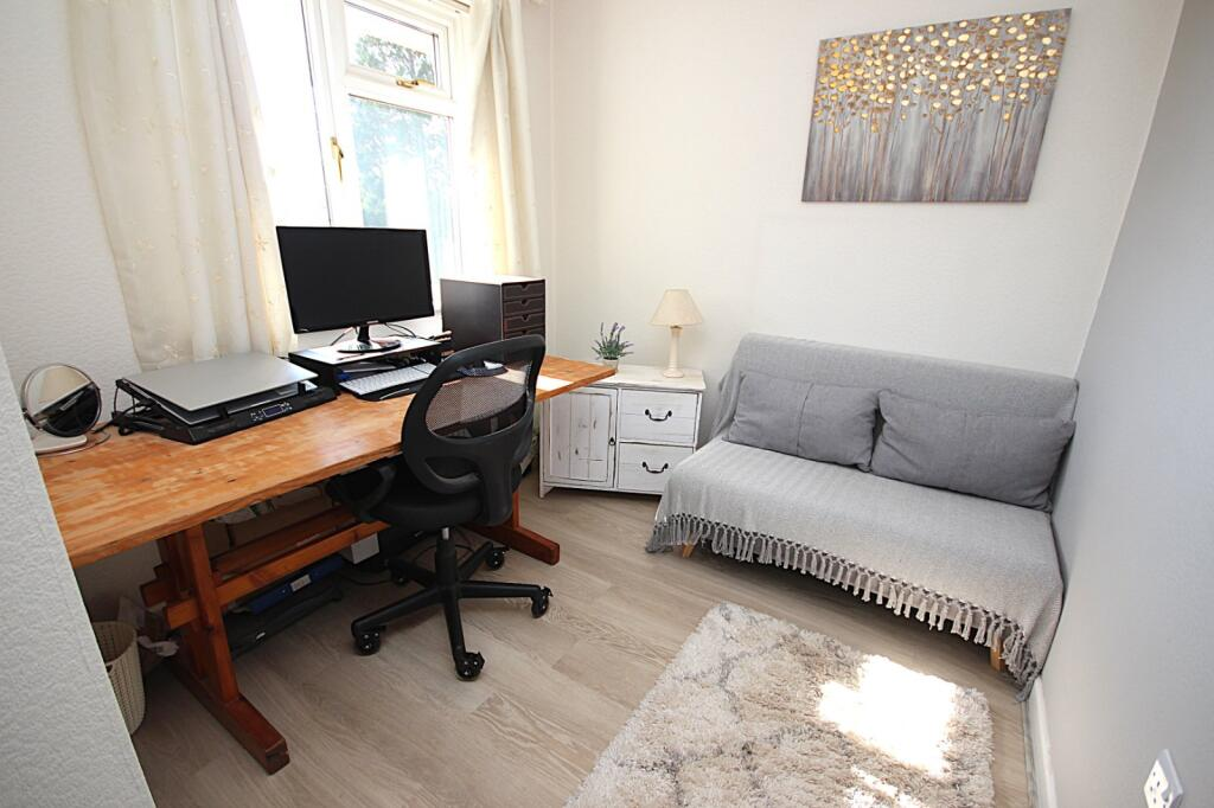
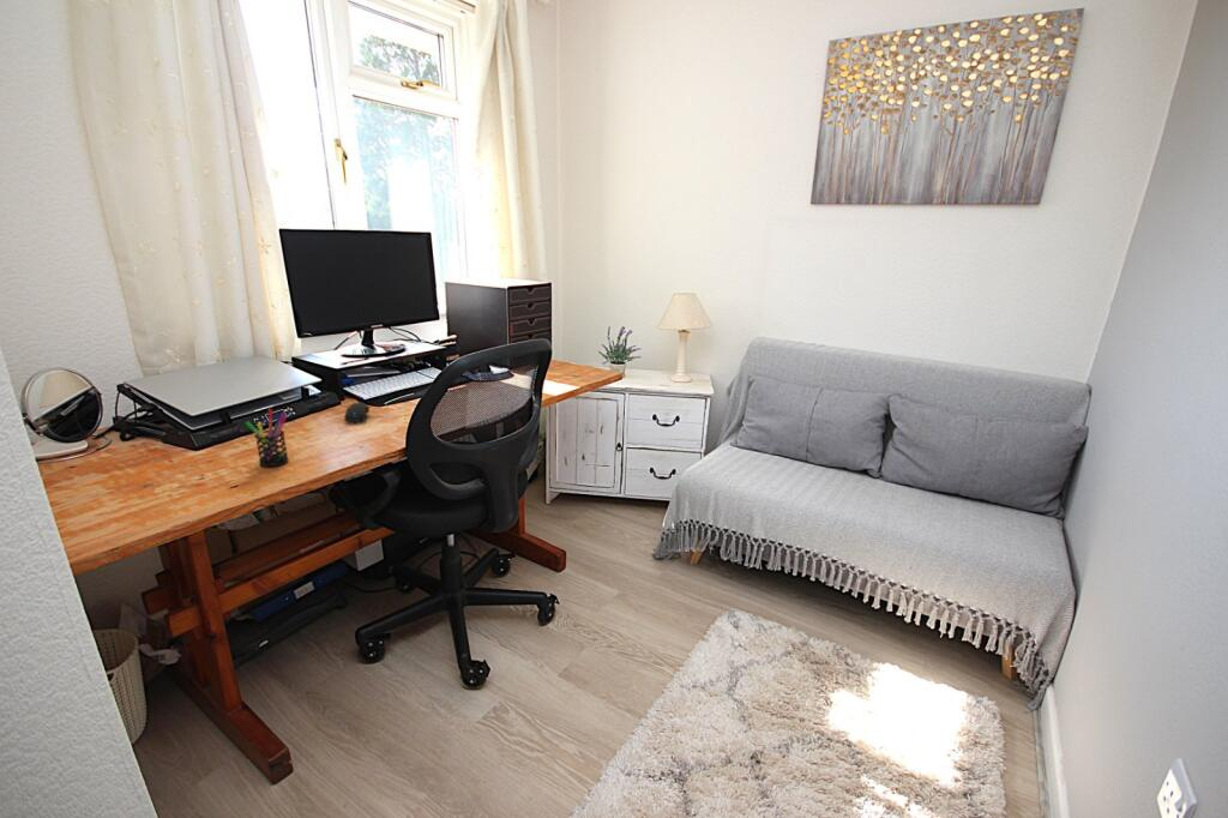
+ pen holder (266, 437)
+ computer mouse (356, 411)
